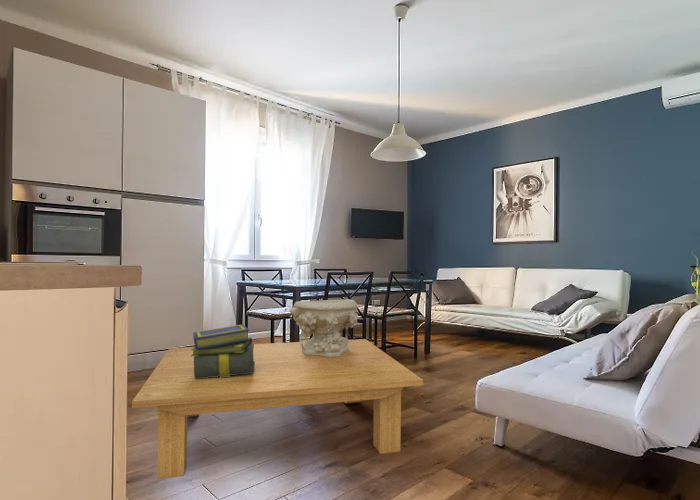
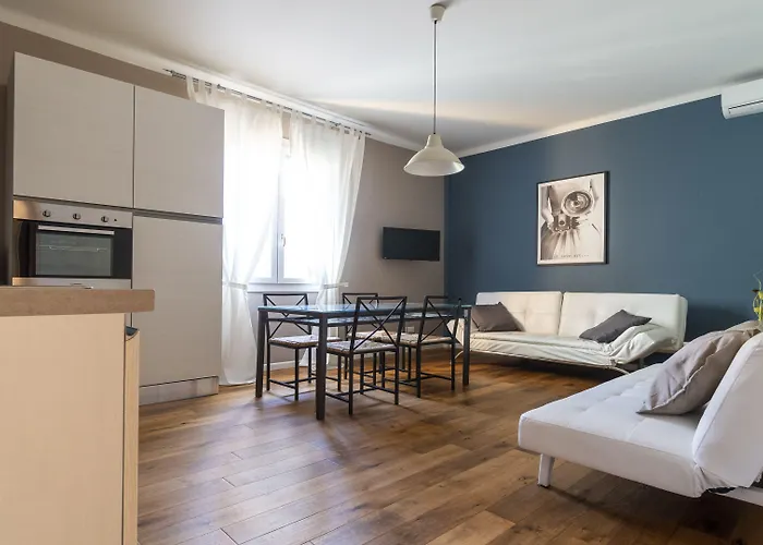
- stack of books (223, 349)
- decorative bowl (325, 326)
- coffee table (279, 395)
